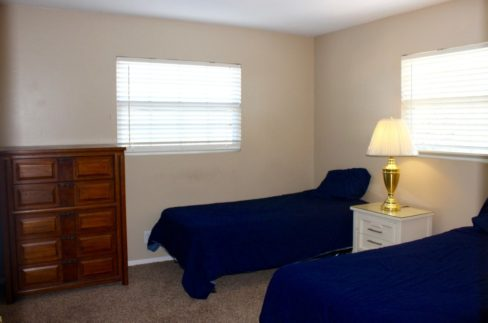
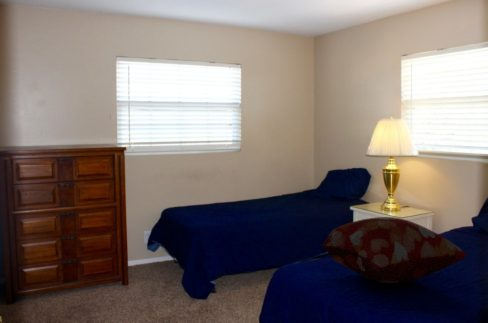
+ decorative pillow (389, 249)
